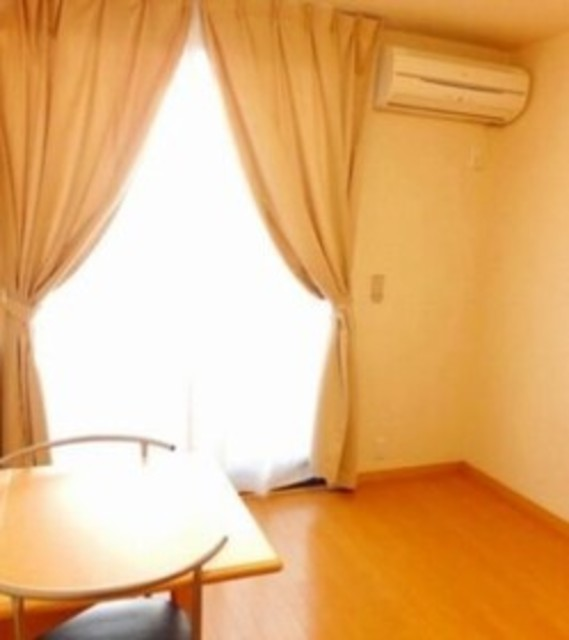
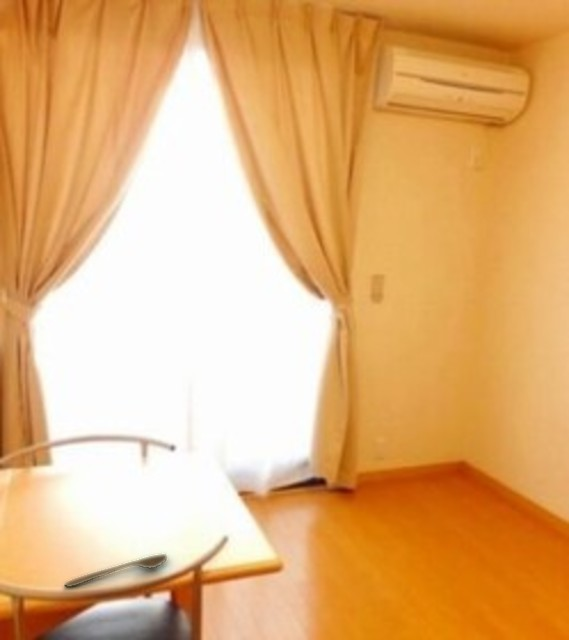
+ spoon (117, 569)
